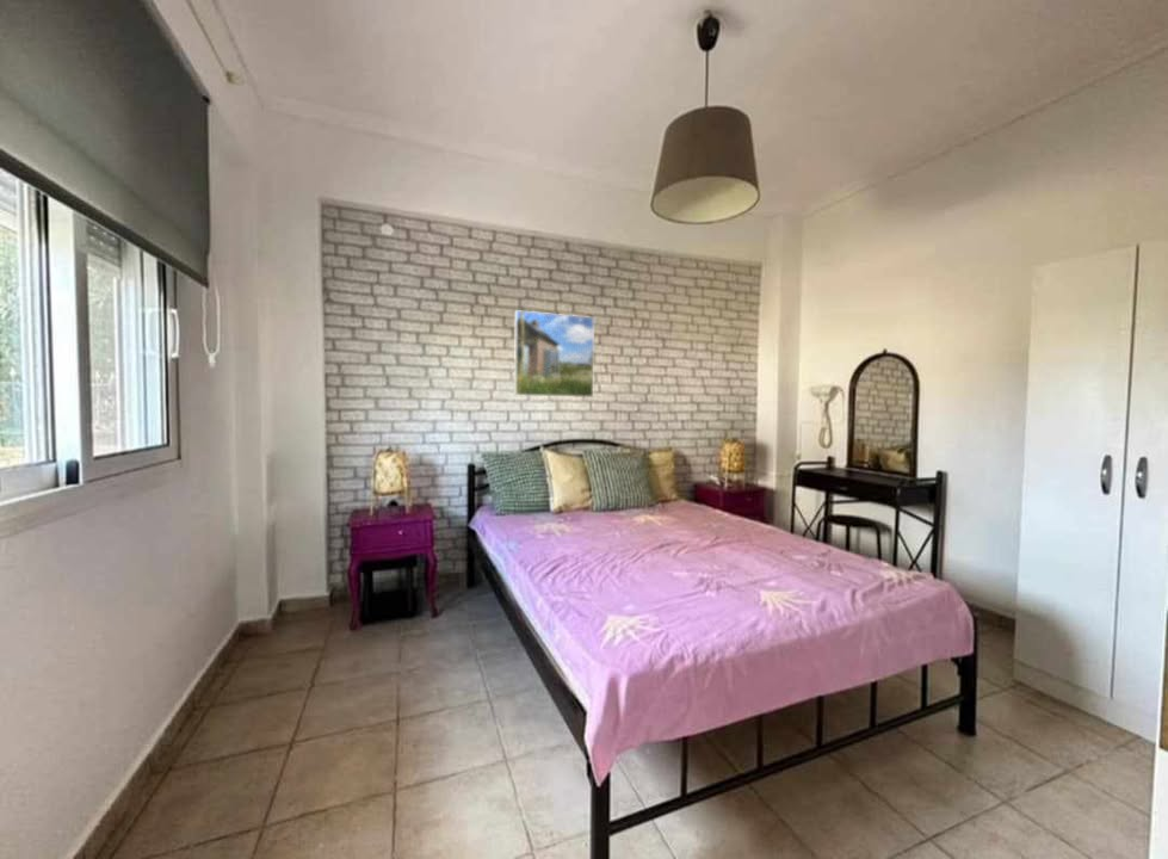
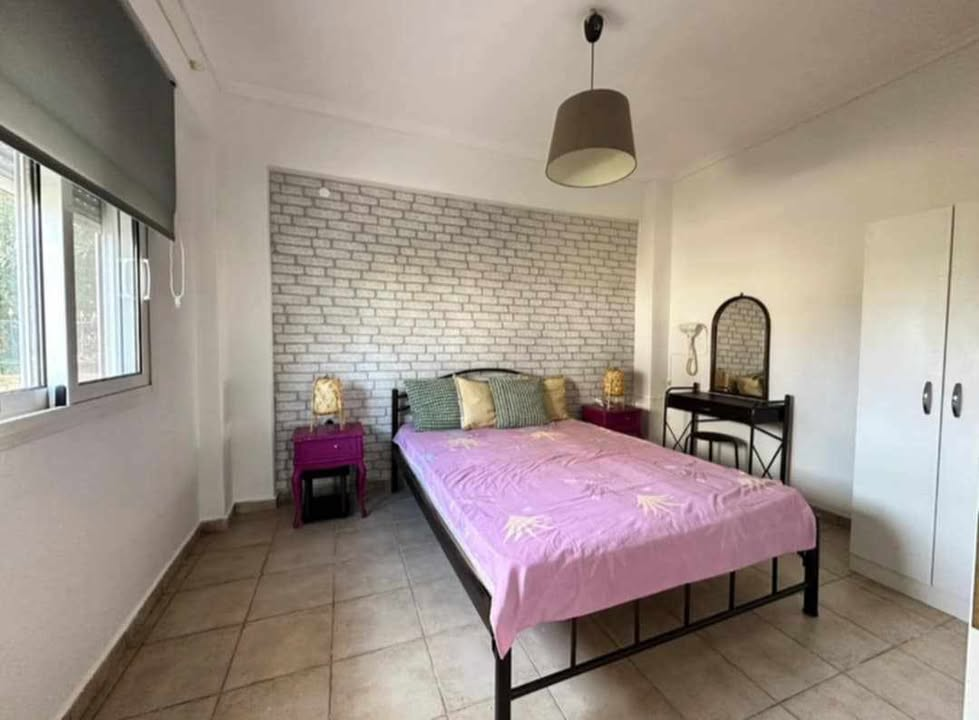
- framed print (555, 354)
